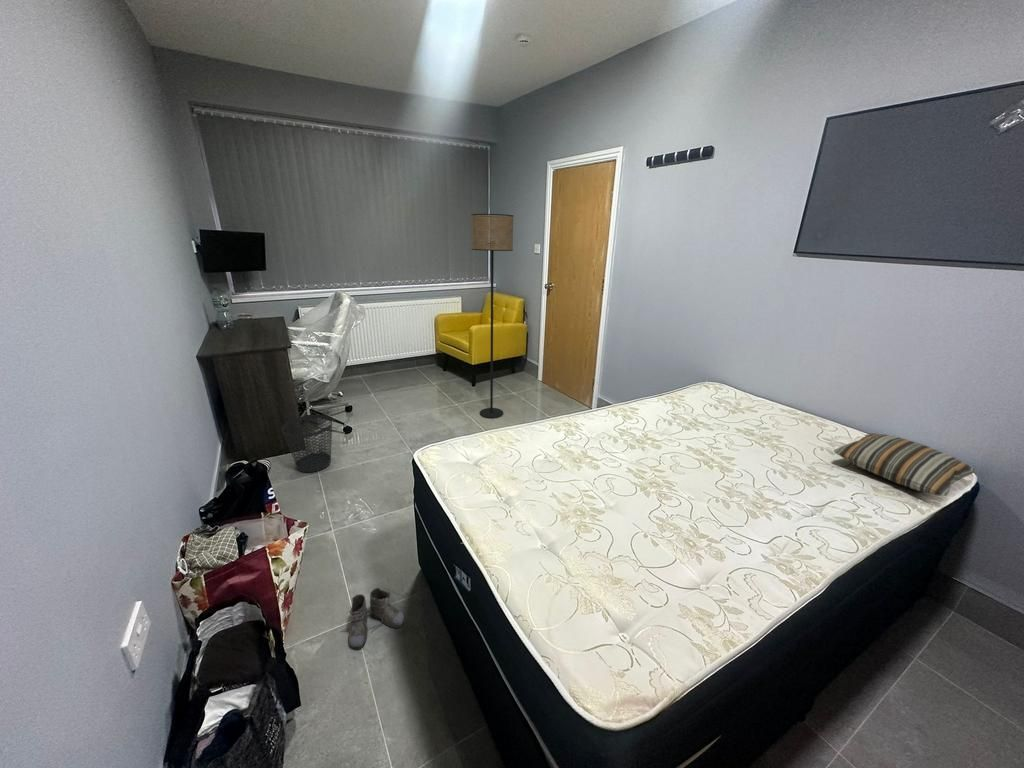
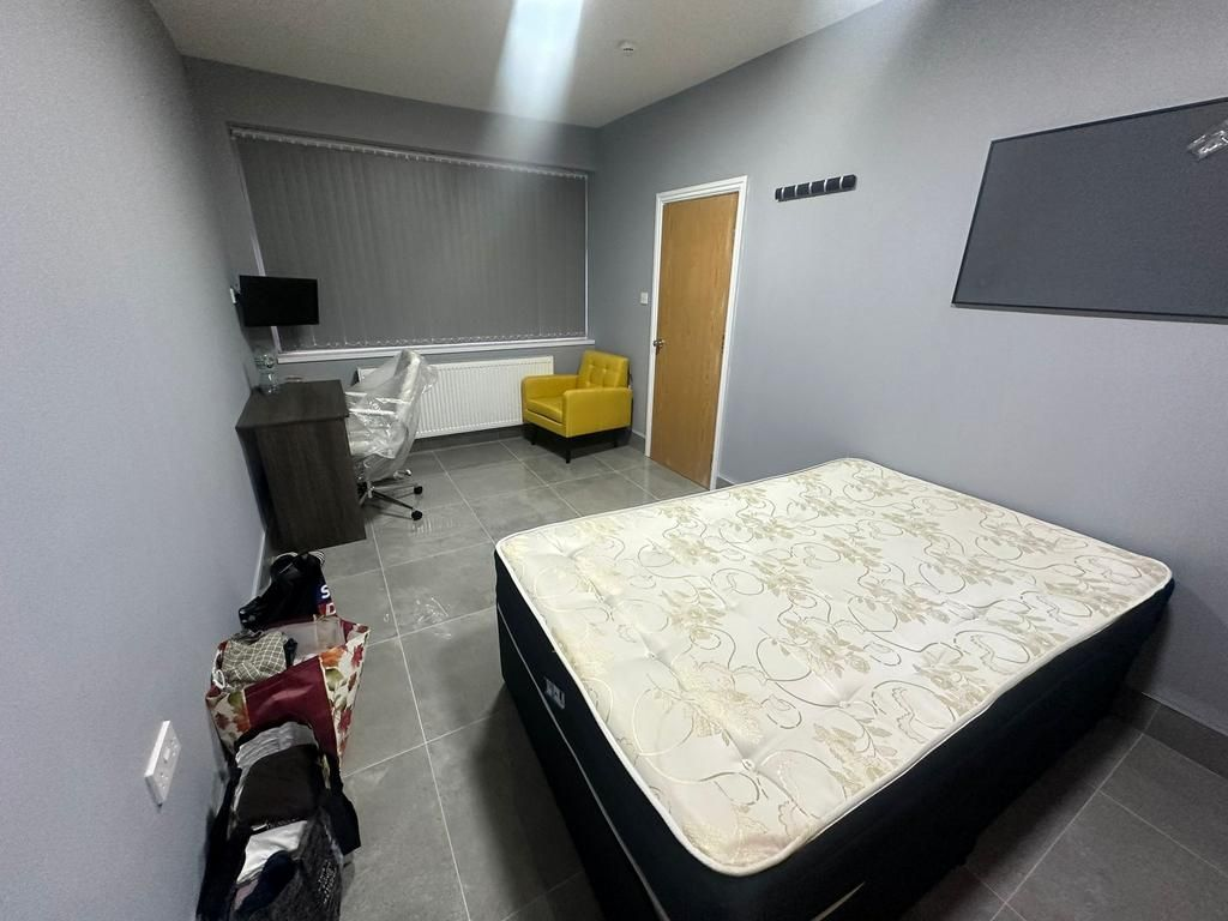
- boots (371, 614)
- wastebasket (310, 444)
- floor lamp (491, 322)
- pillow (902, 460)
